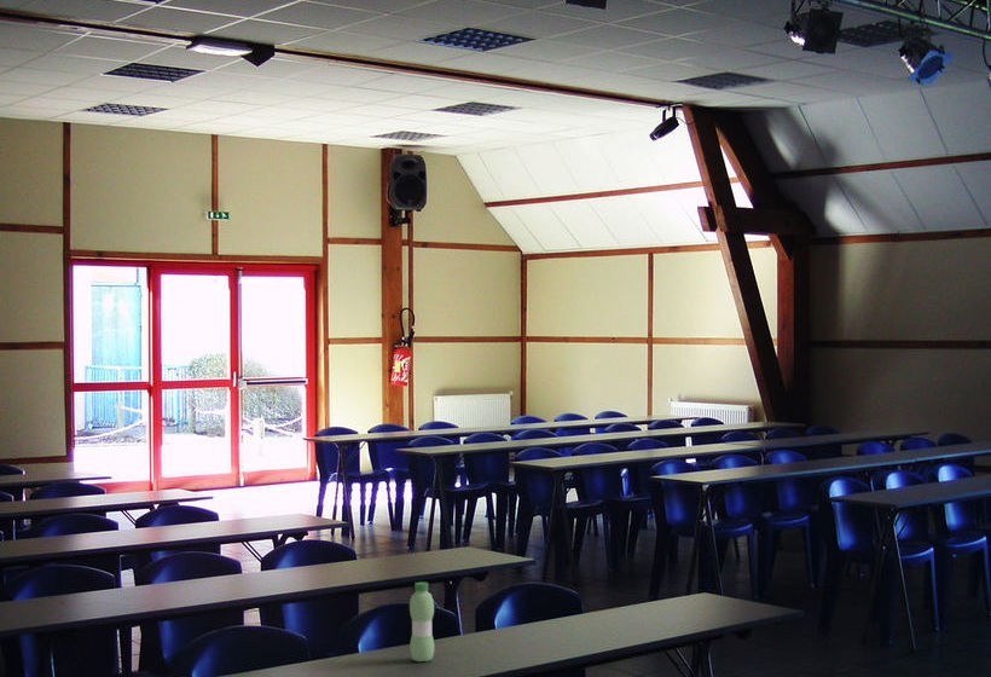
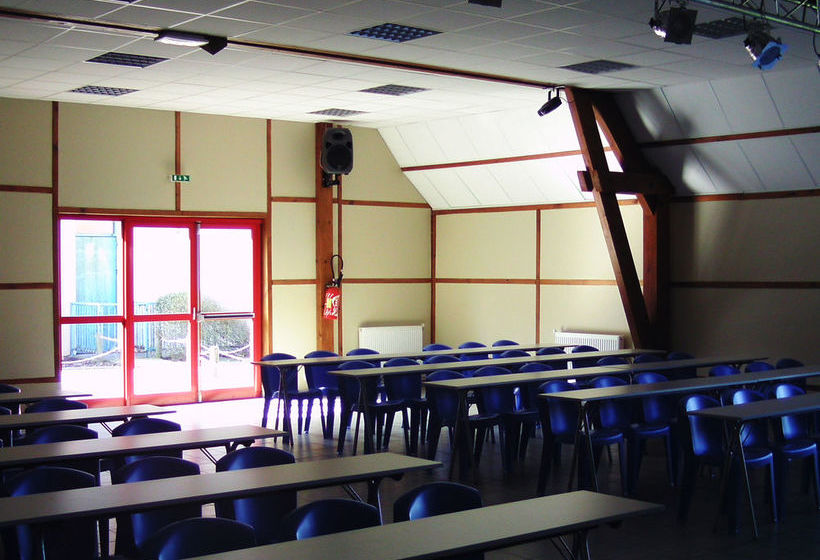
- water bottle (422, 621)
